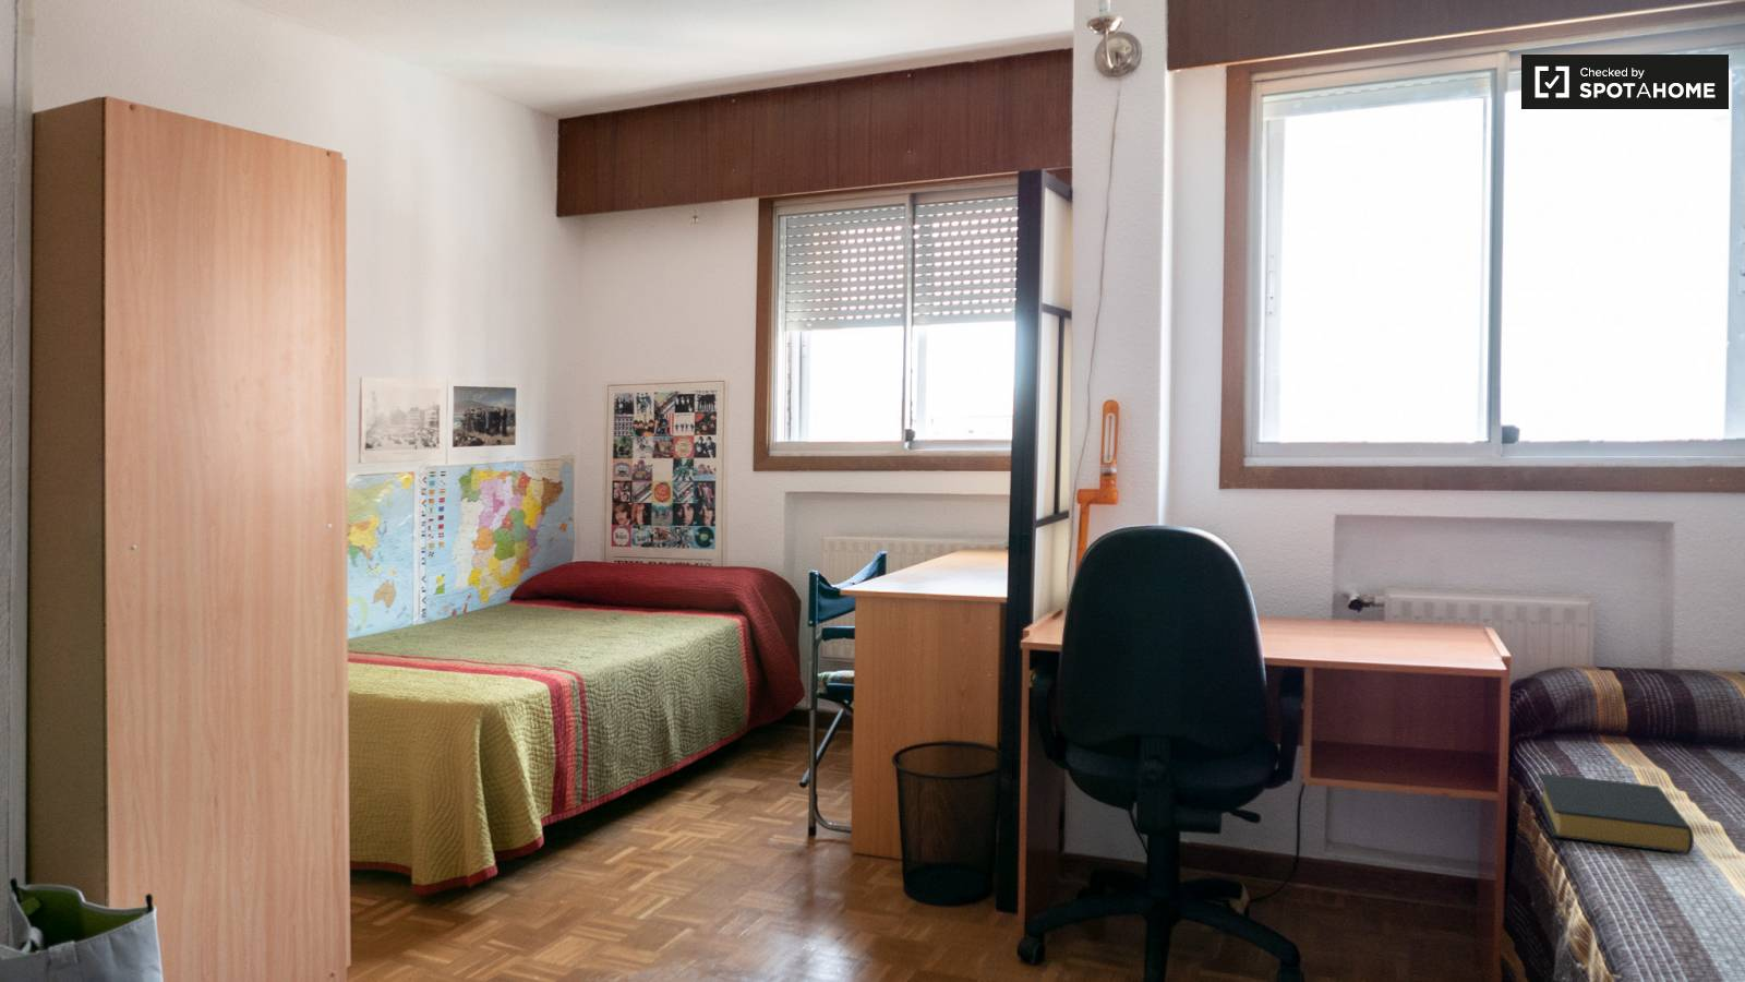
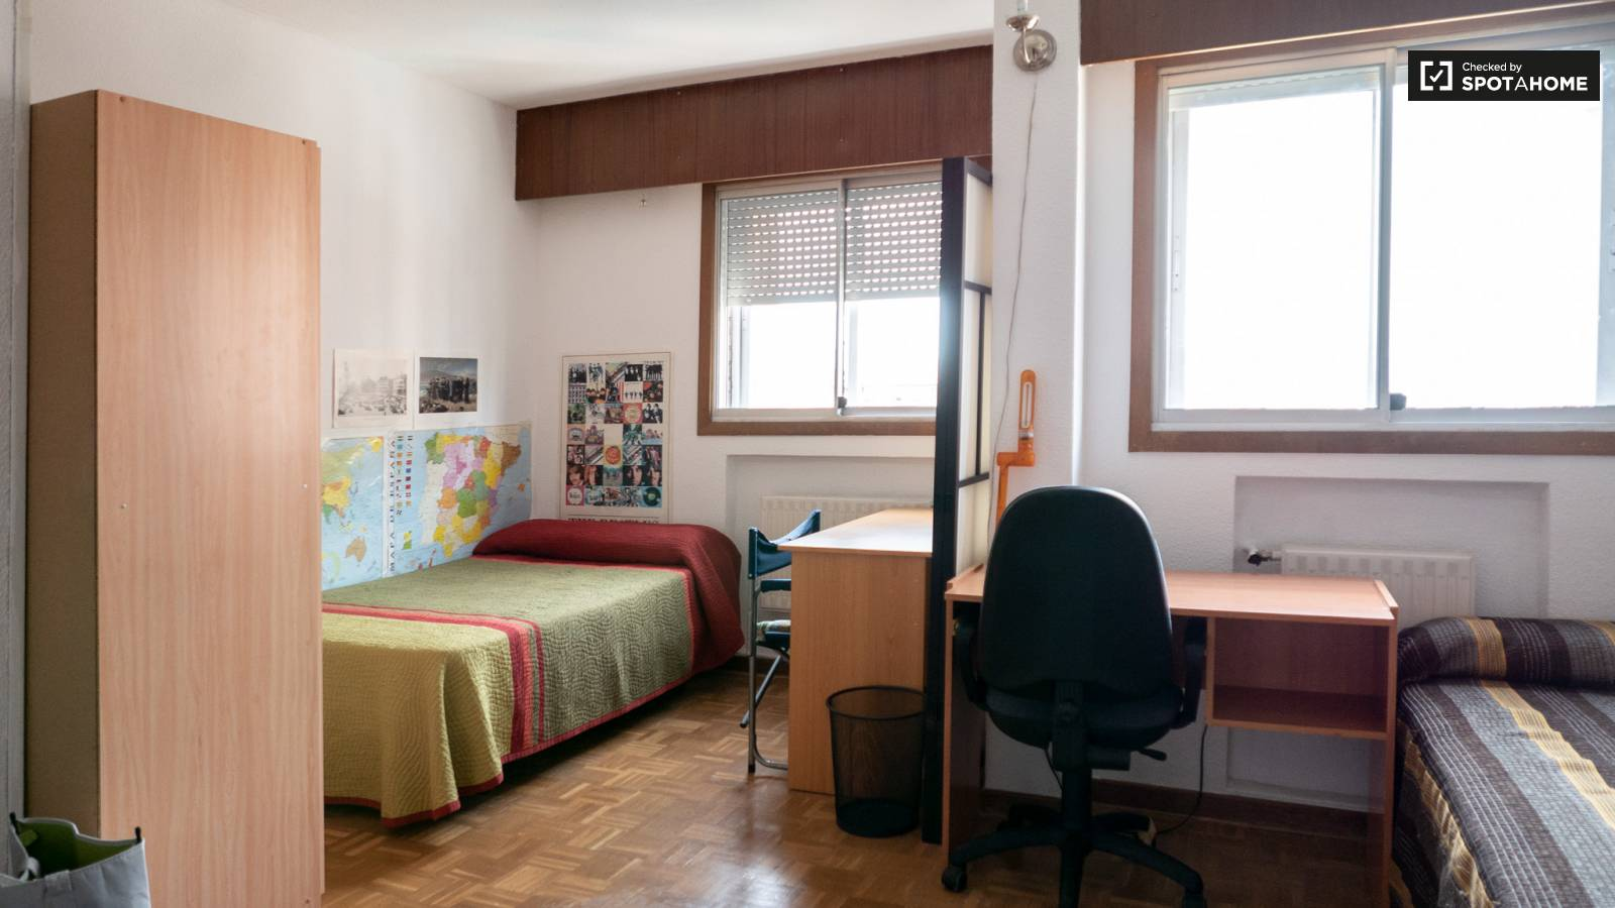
- hardback book (1608, 809)
